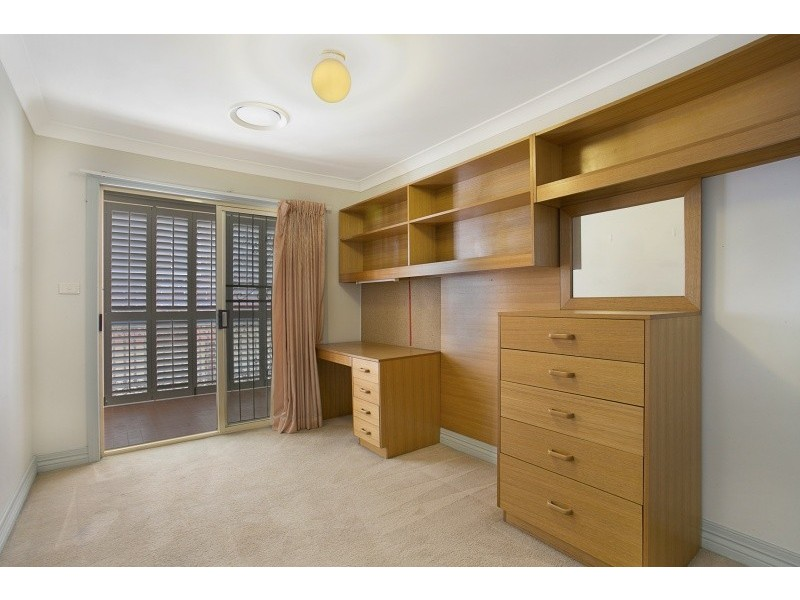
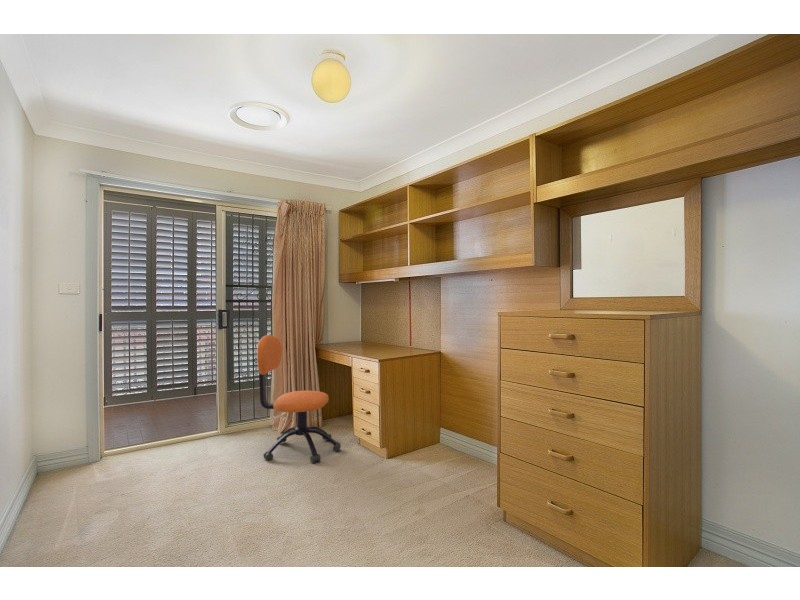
+ office chair (300, 392)
